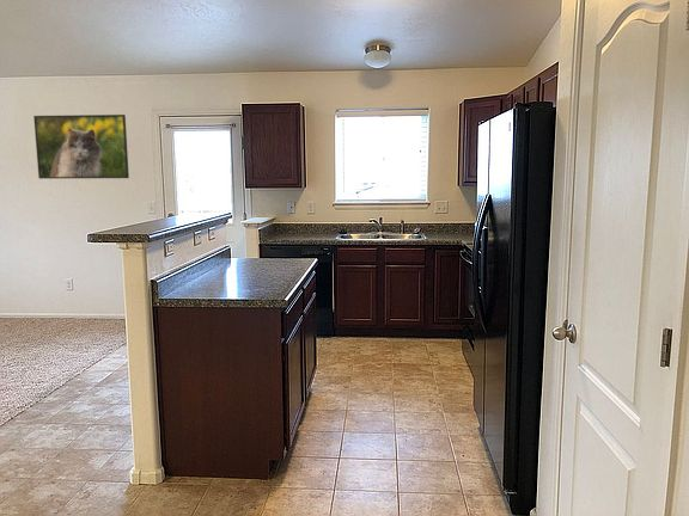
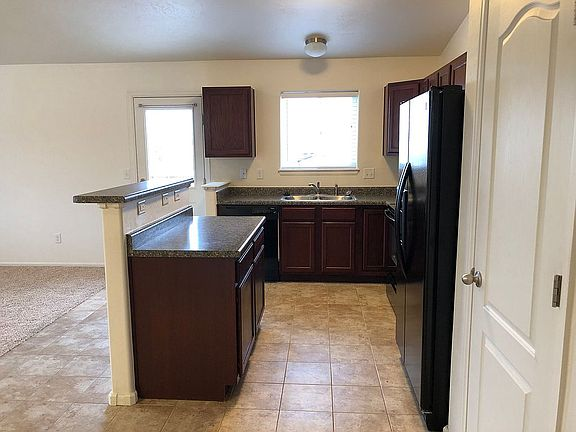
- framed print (81, 147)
